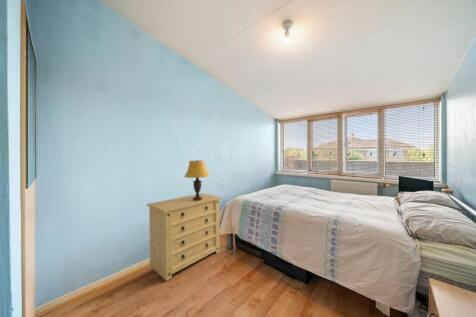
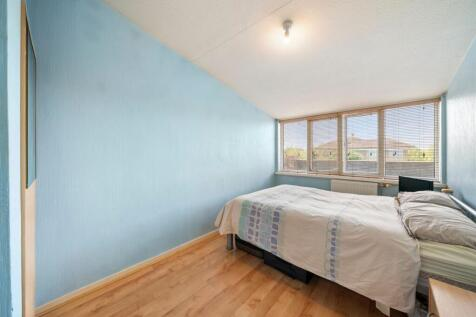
- dresser (187, 229)
- table lamp (197, 179)
